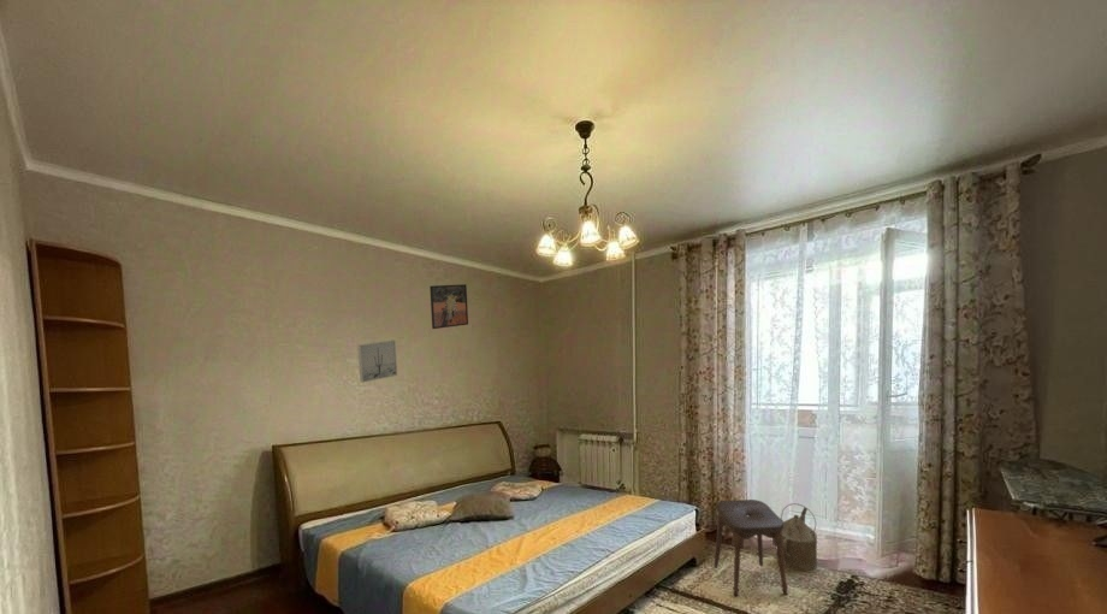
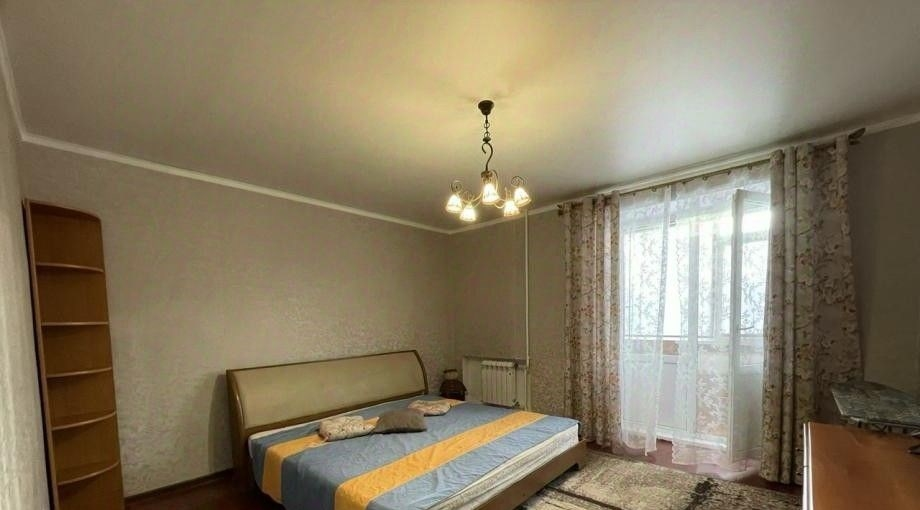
- wall art (378, 360)
- stool (742, 548)
- watering can (795, 535)
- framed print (449, 306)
